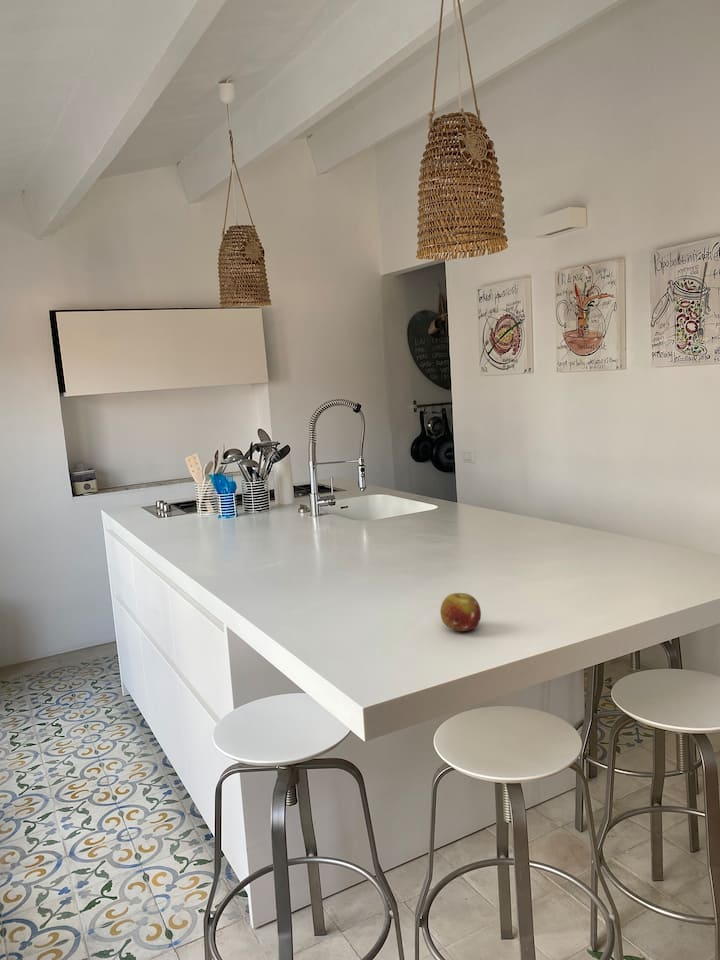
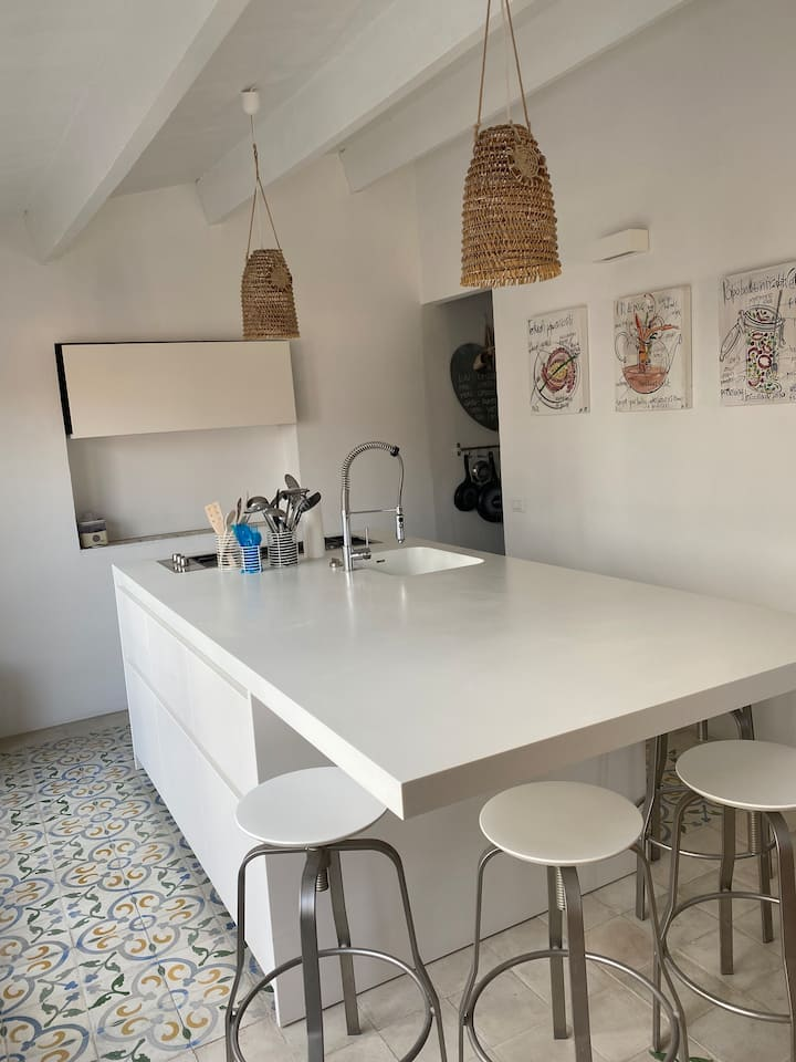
- fruit (460, 612)
